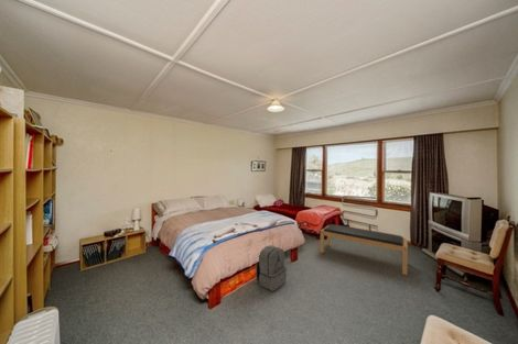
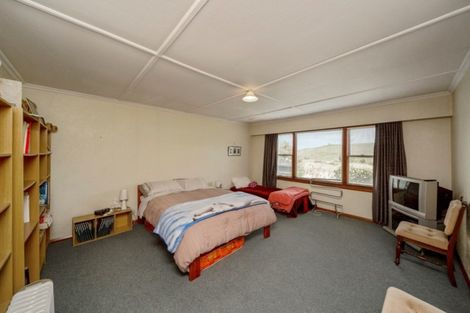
- backpack (270, 264)
- bench (360, 242)
